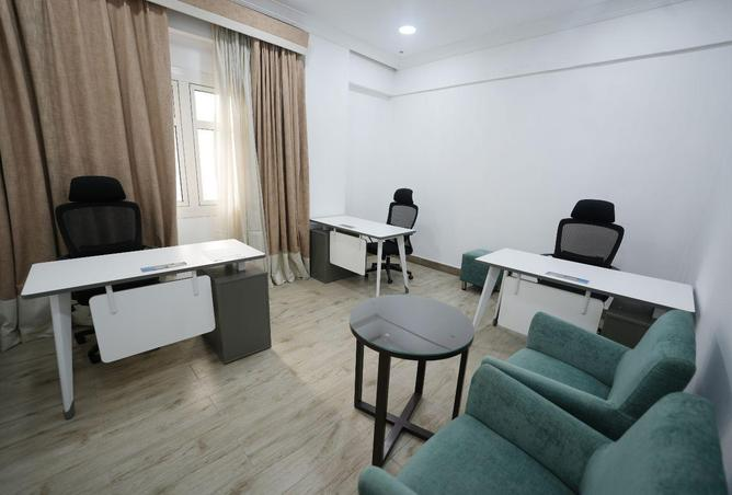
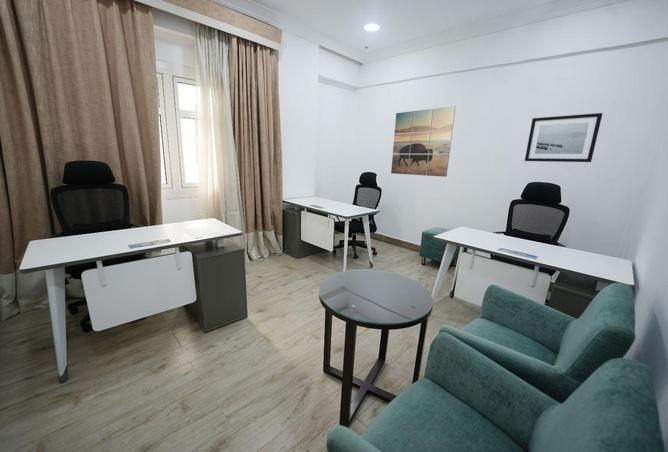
+ wall art (420, 143)
+ wall art (560, 139)
